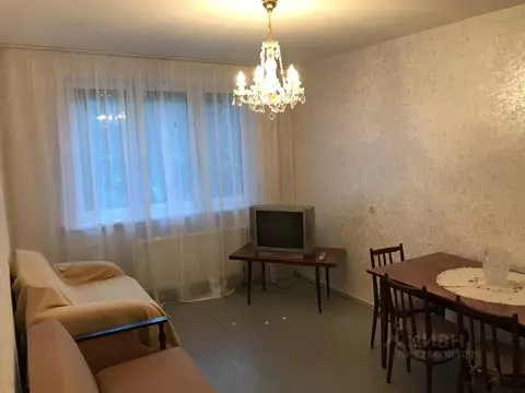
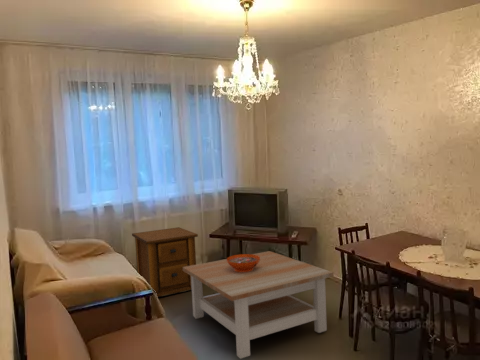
+ decorative bowl (243, 263)
+ coffee table (255, 297)
+ side table (165, 260)
